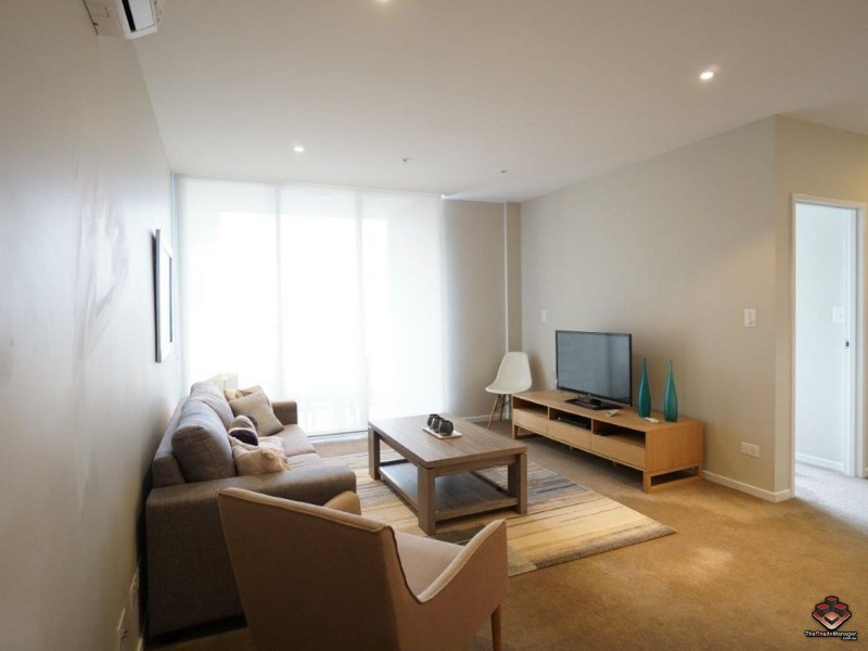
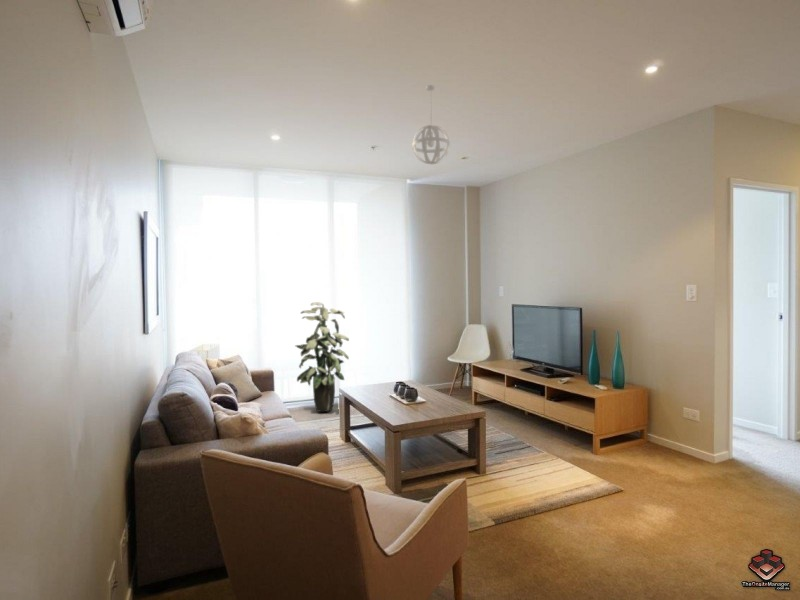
+ pendant light (430, 125)
+ indoor plant (321, 356)
